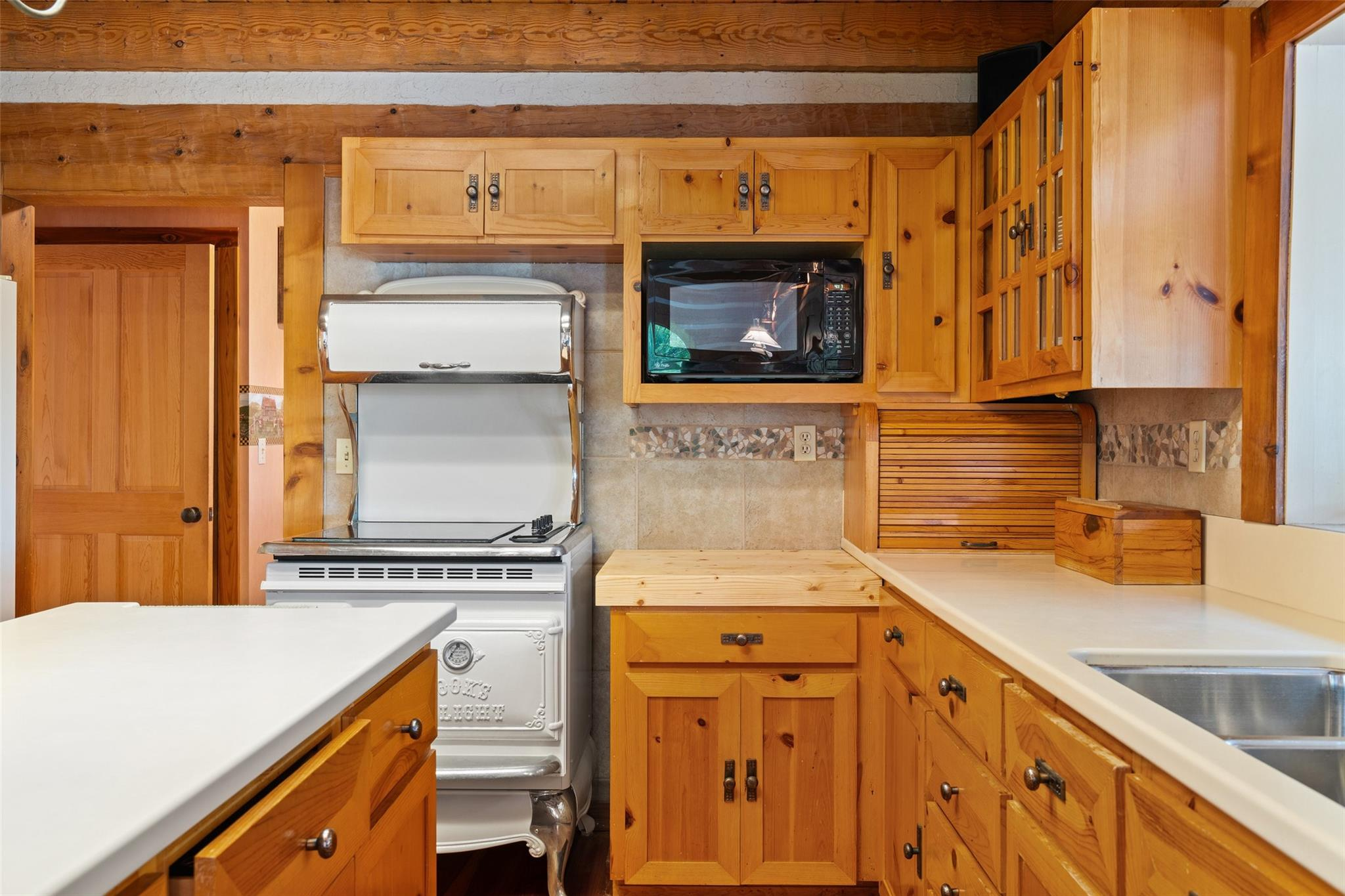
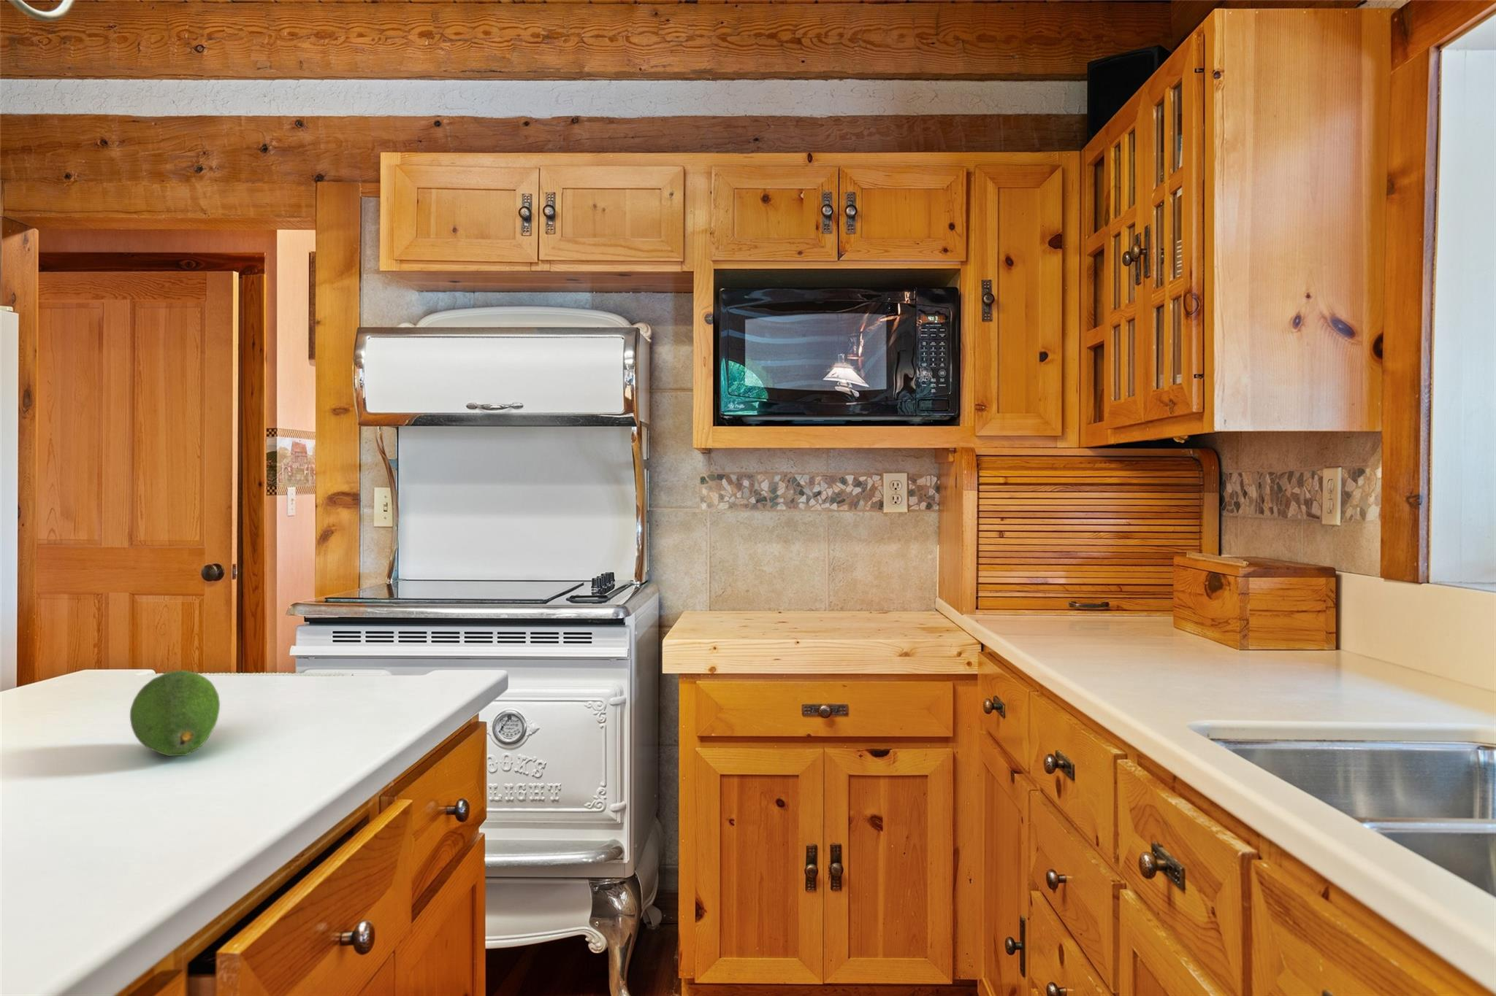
+ fruit (176, 711)
